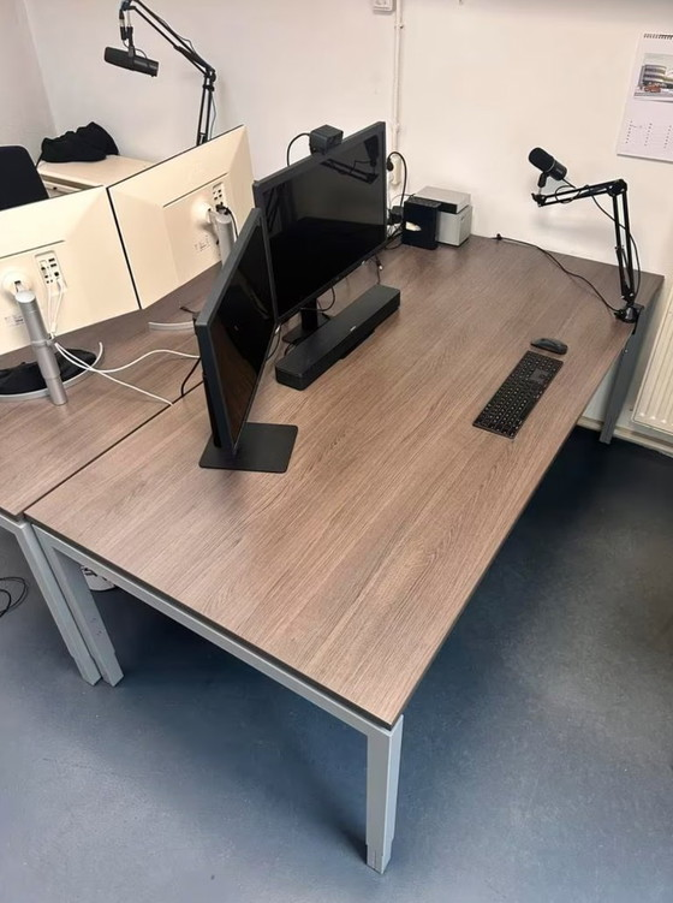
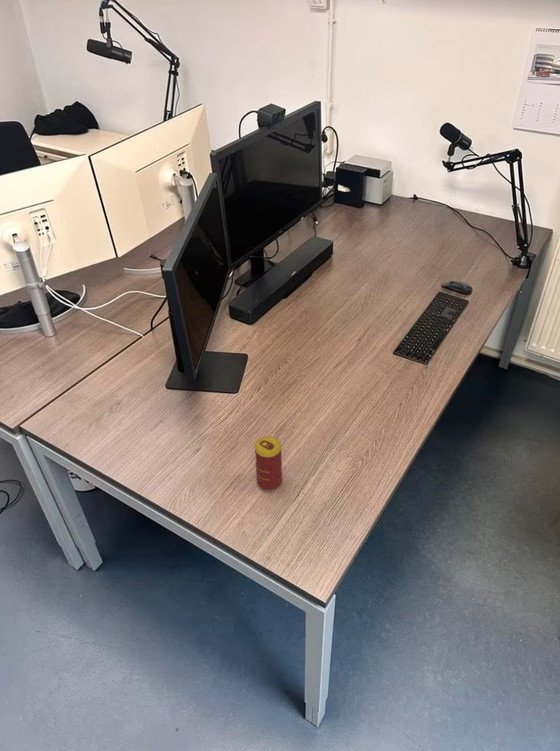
+ beverage can (268, 464)
